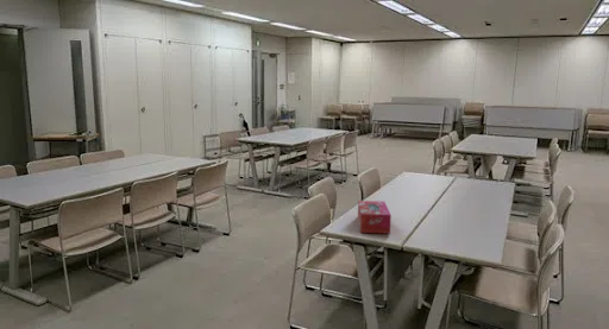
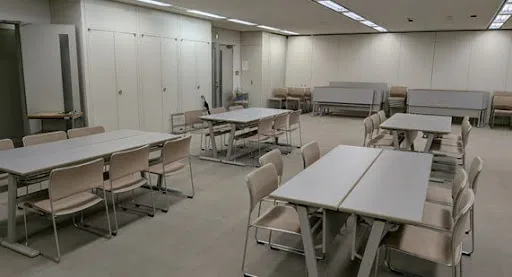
- tissue box (372, 216)
